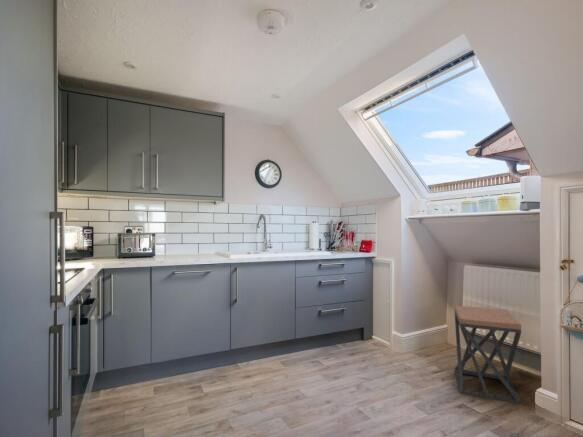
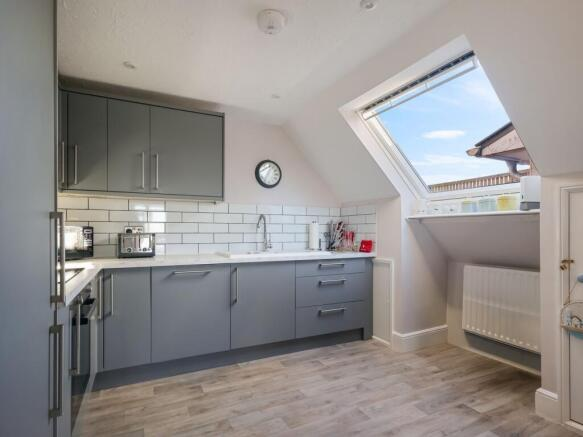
- stool (483, 351)
